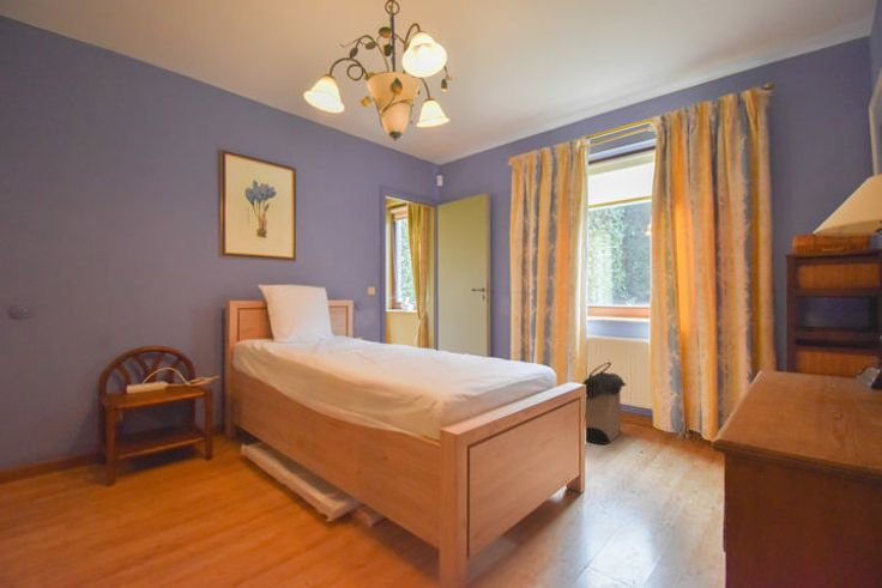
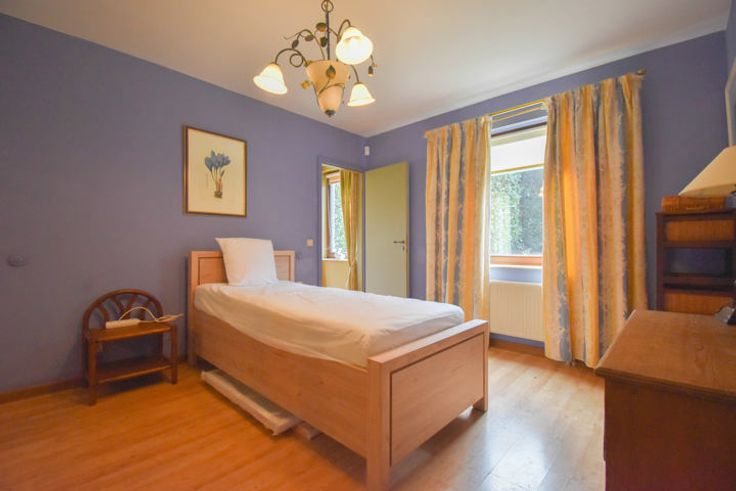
- laundry hamper (600, 396)
